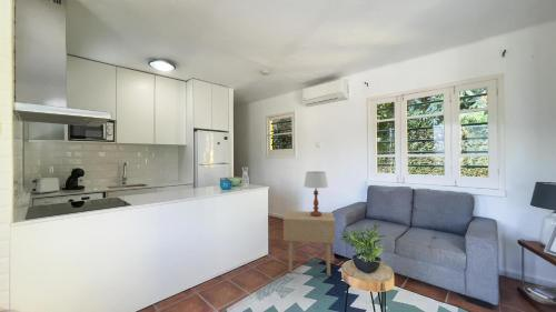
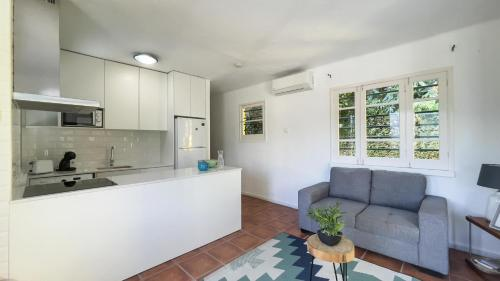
- side table (309, 241)
- table lamp (316, 193)
